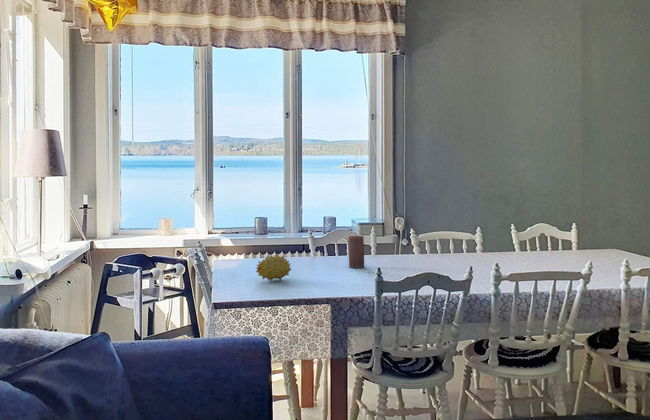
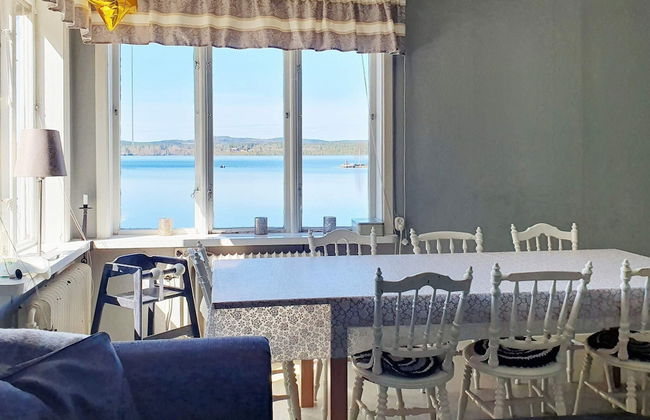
- candle (356, 251)
- fruit (273, 267)
